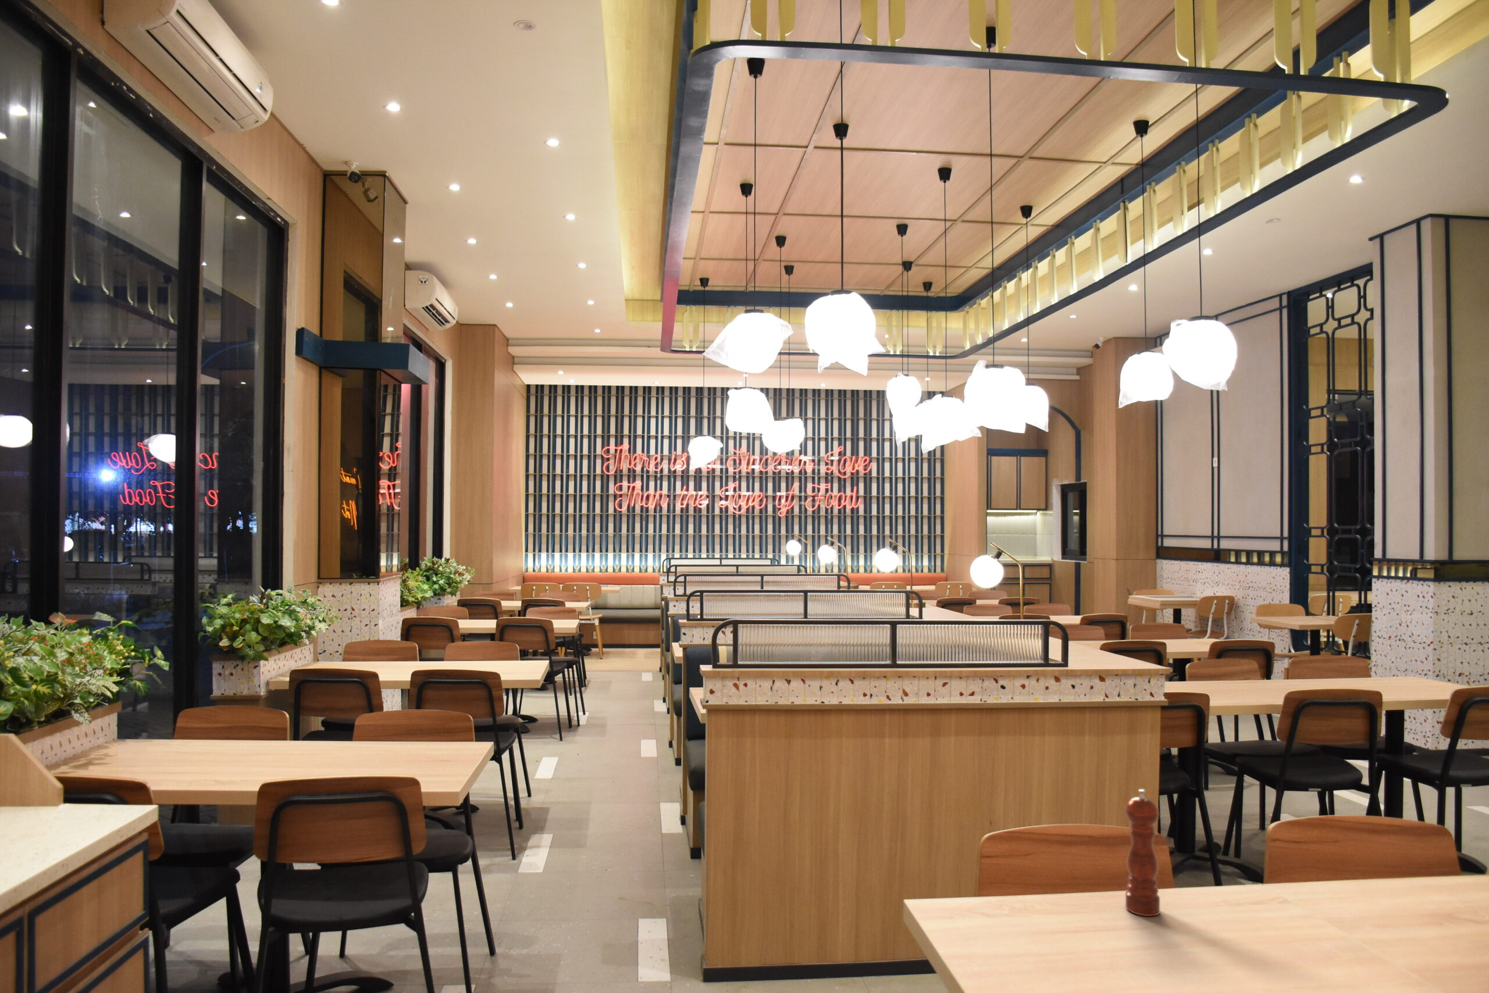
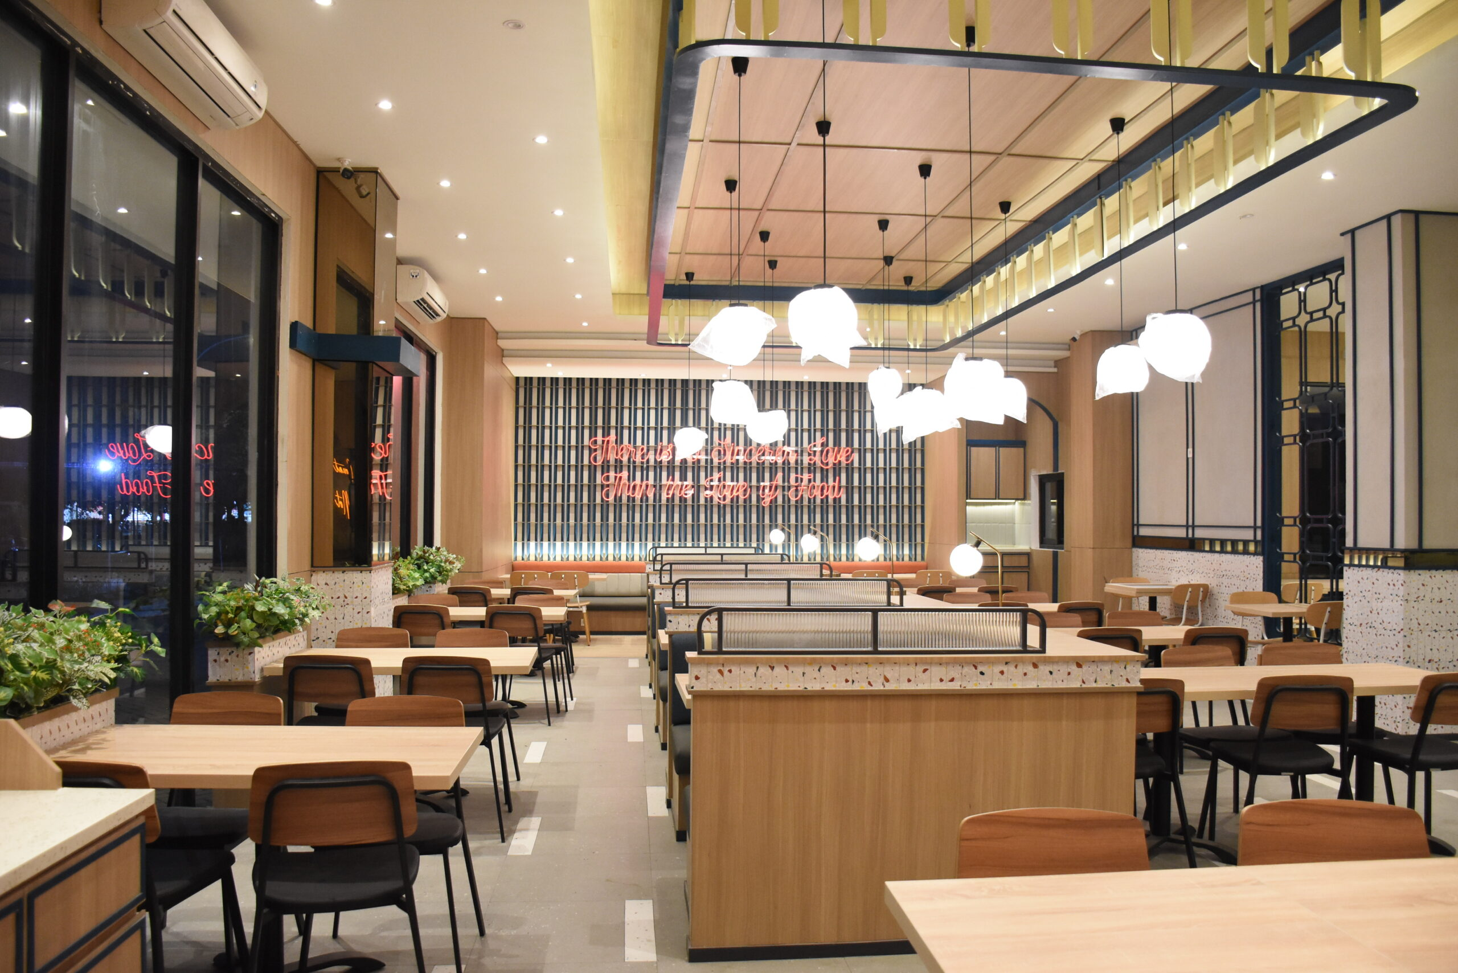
- pepper mill (1142, 849)
